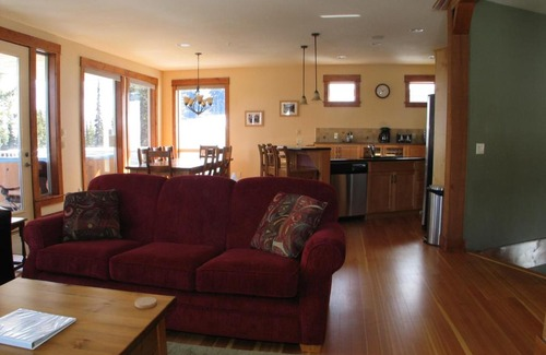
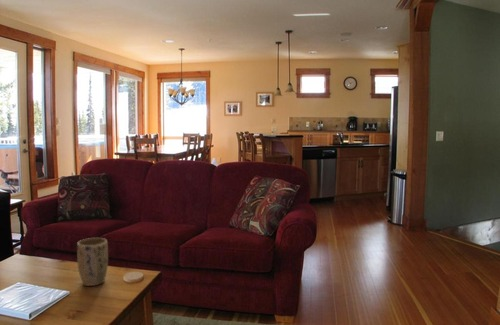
+ plant pot (93, 261)
